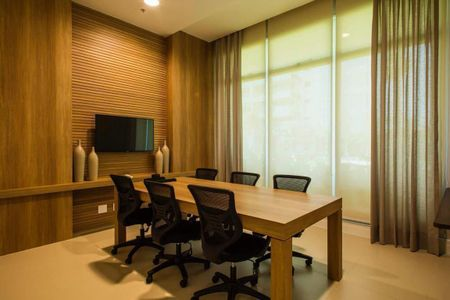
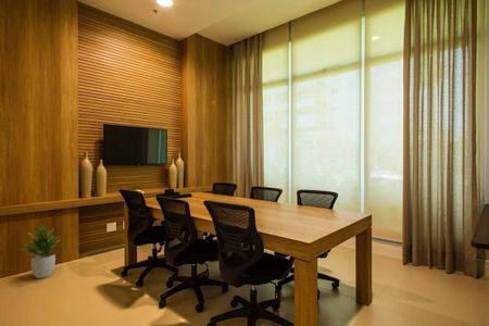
+ potted plant (42, 249)
